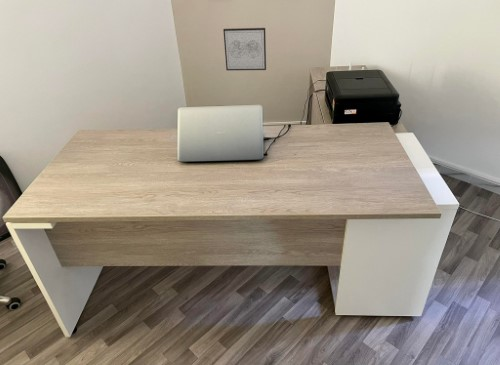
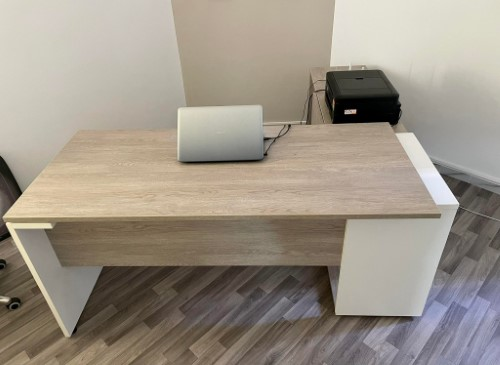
- wall art (245, 49)
